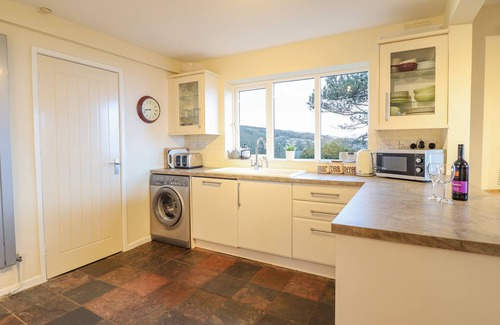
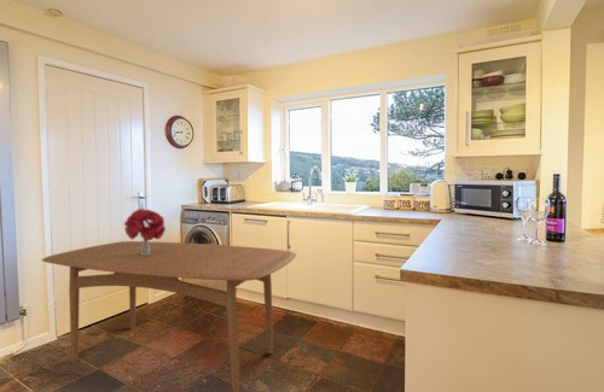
+ bouquet (146, 230)
+ dining table (174, 292)
